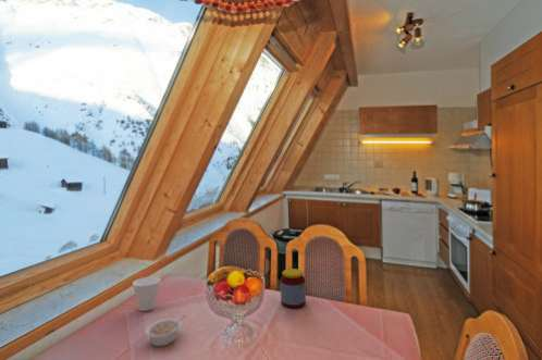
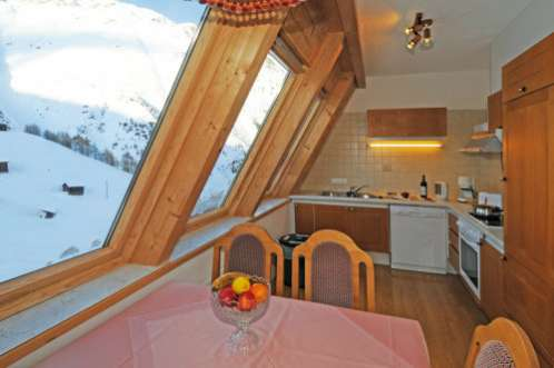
- jar (293, 287)
- legume (164, 331)
- cup (147, 294)
